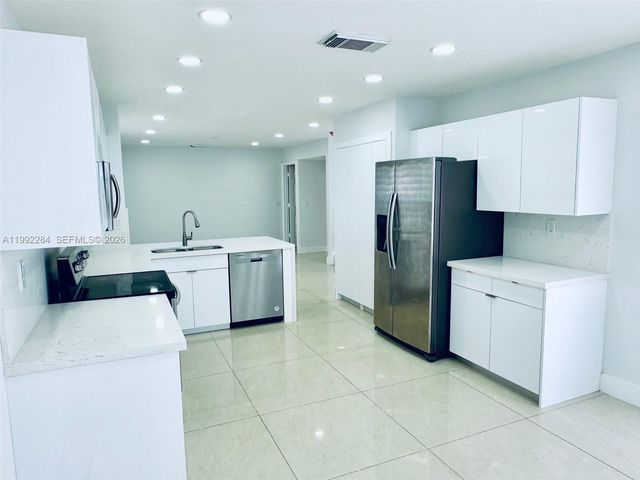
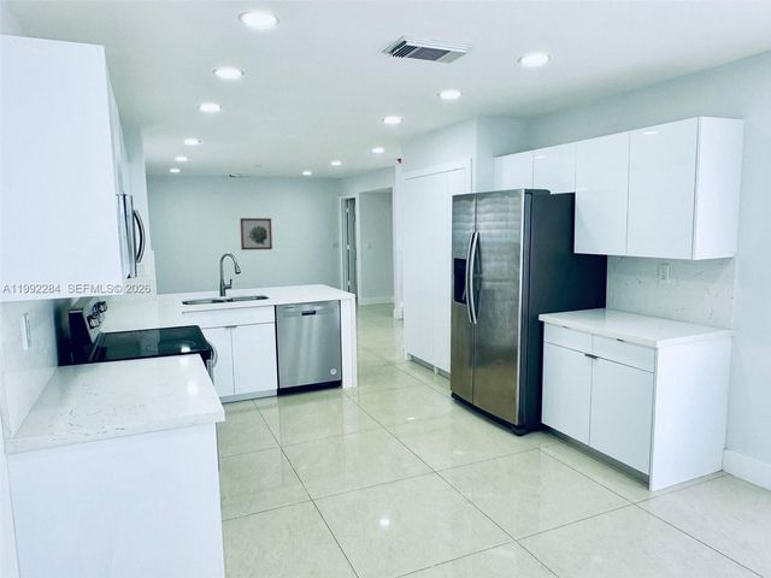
+ wall art (255, 234)
